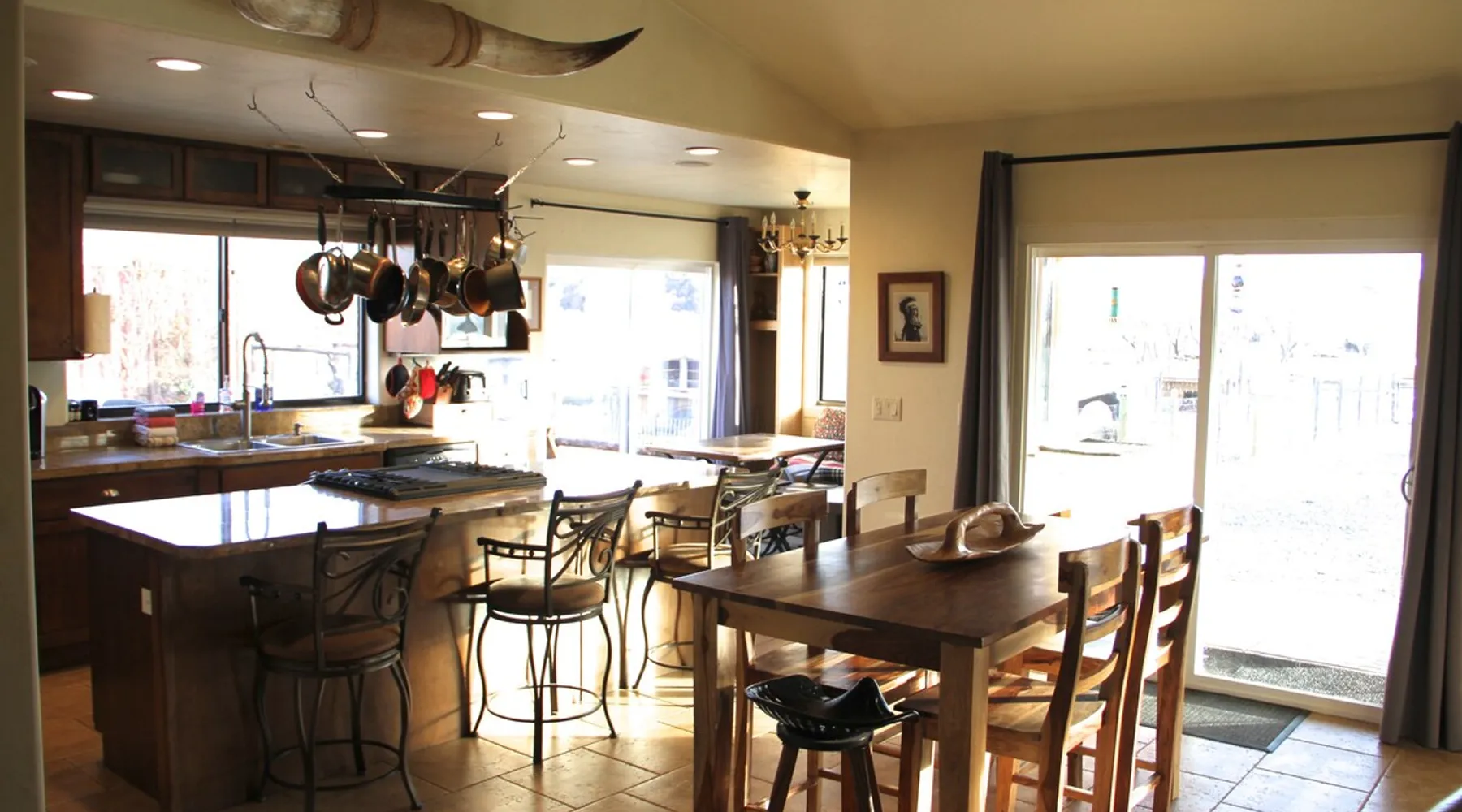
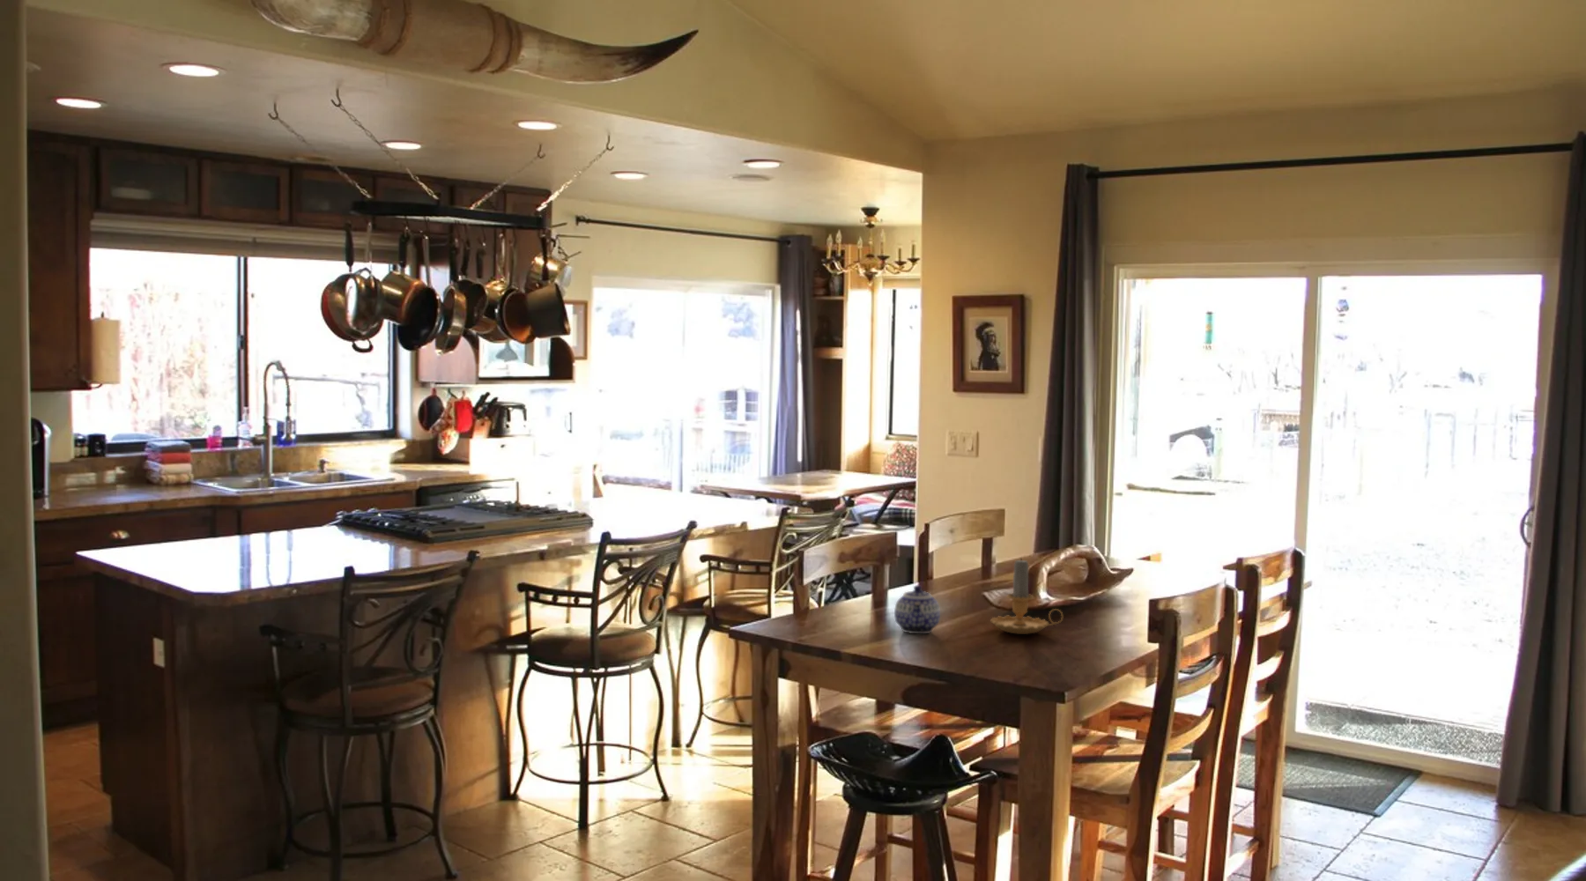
+ teapot (918, 608)
+ candle (1026, 593)
